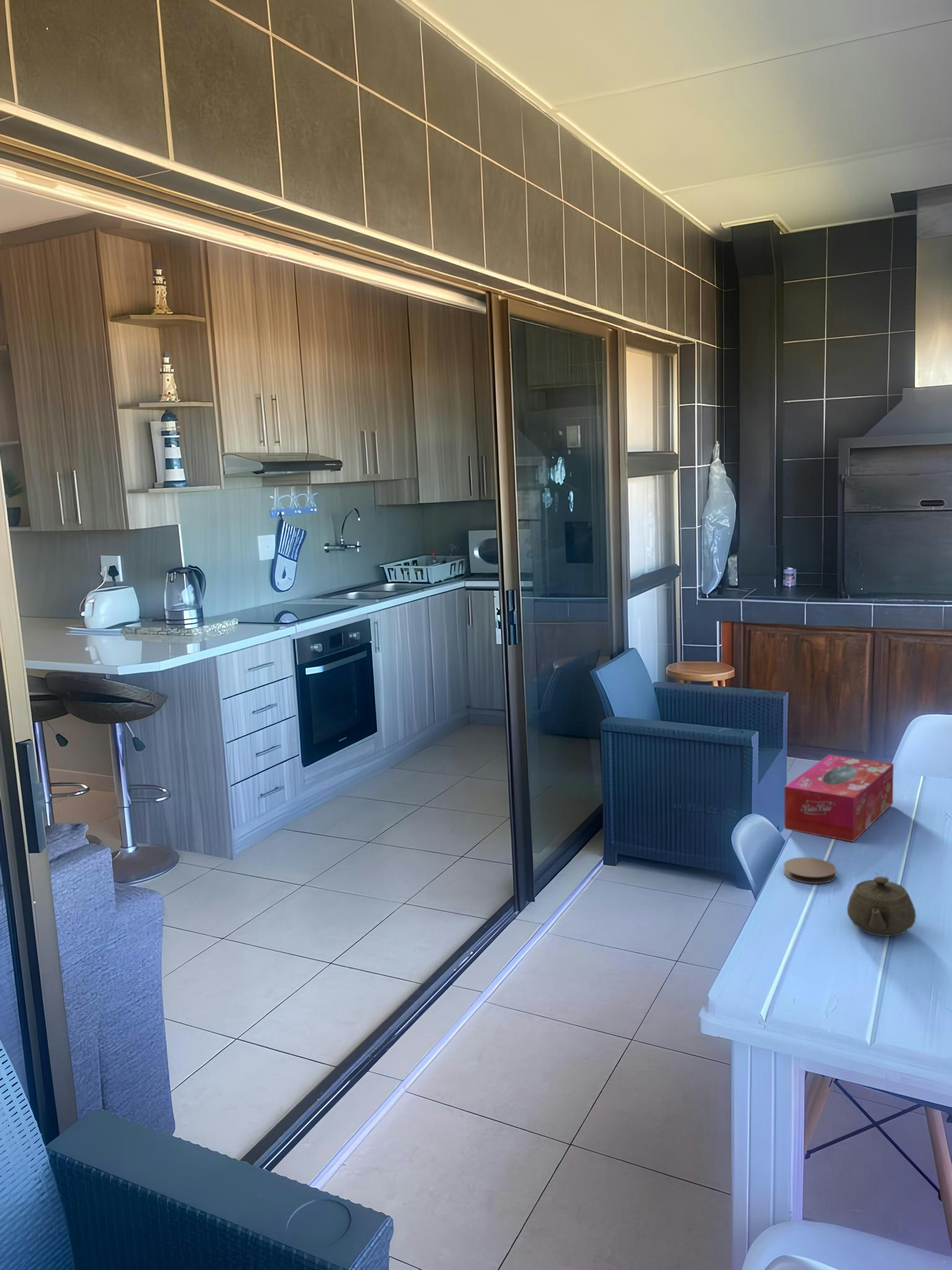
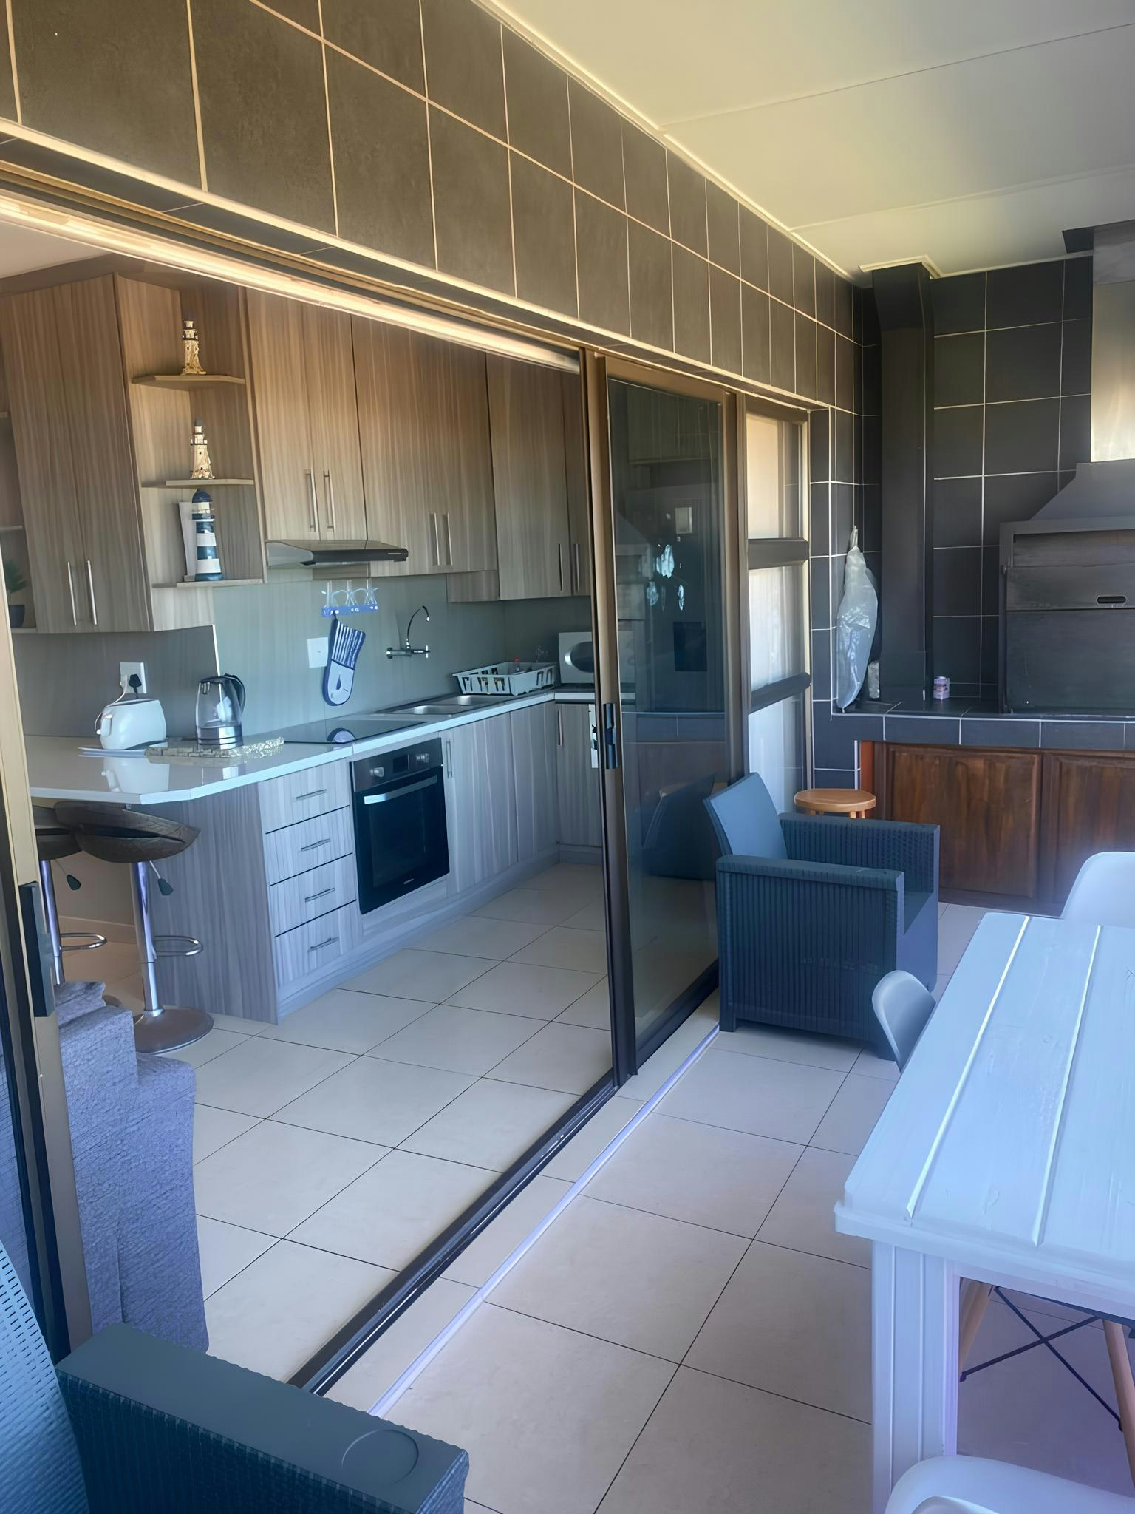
- coaster (809, 870)
- teapot (881, 904)
- tissue box (840, 795)
